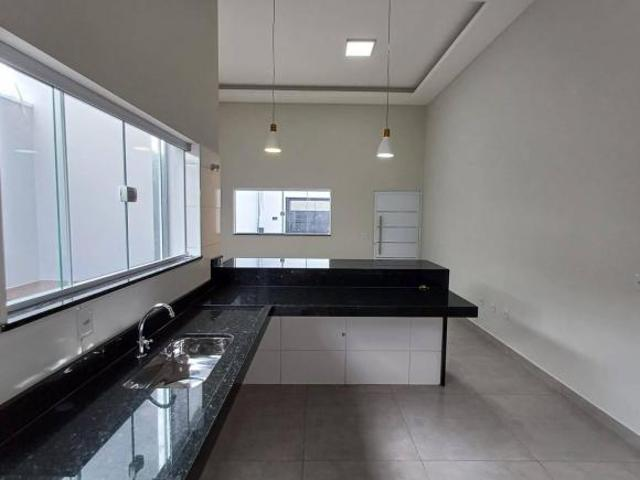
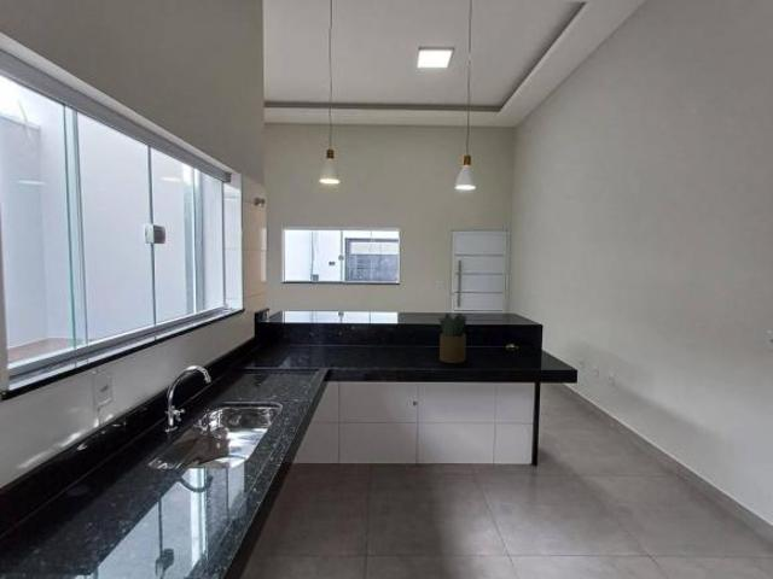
+ potted plant (453, 337)
